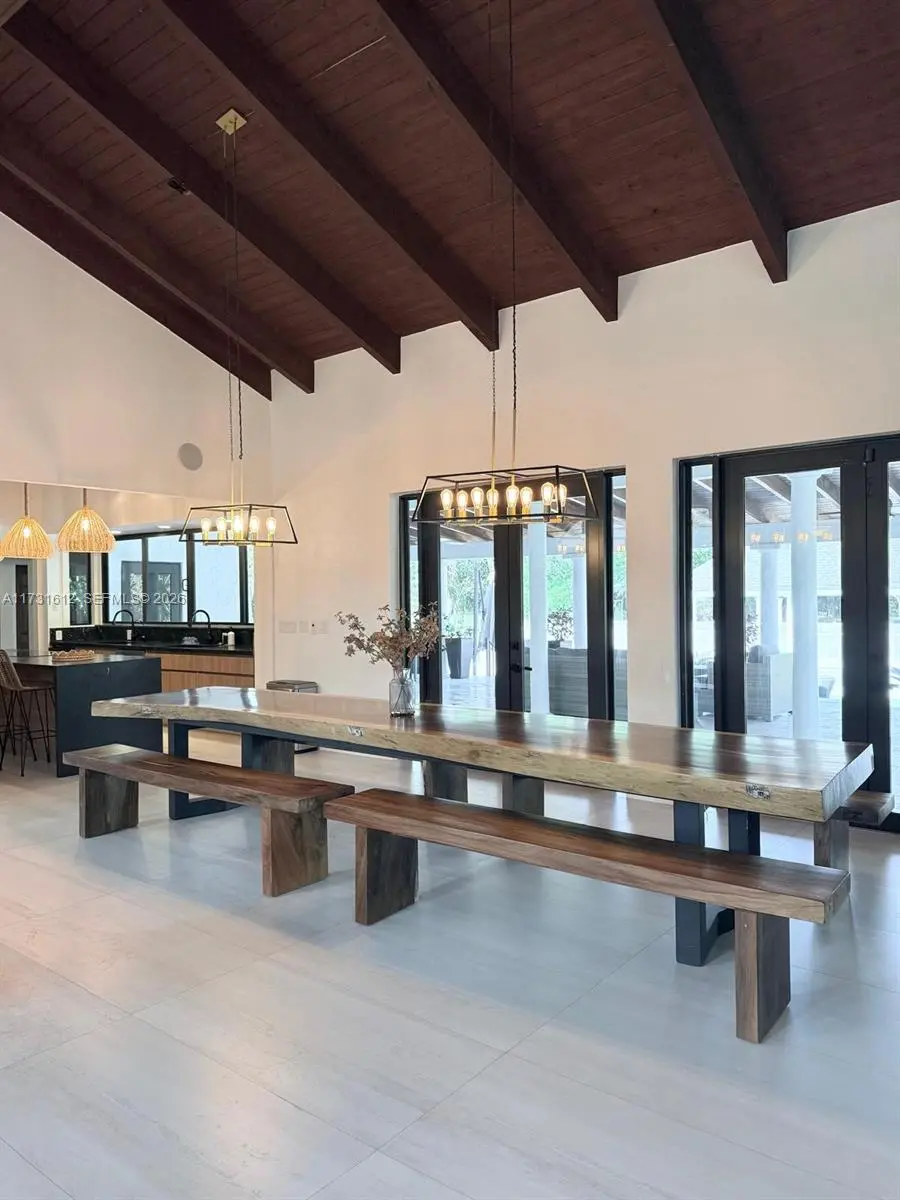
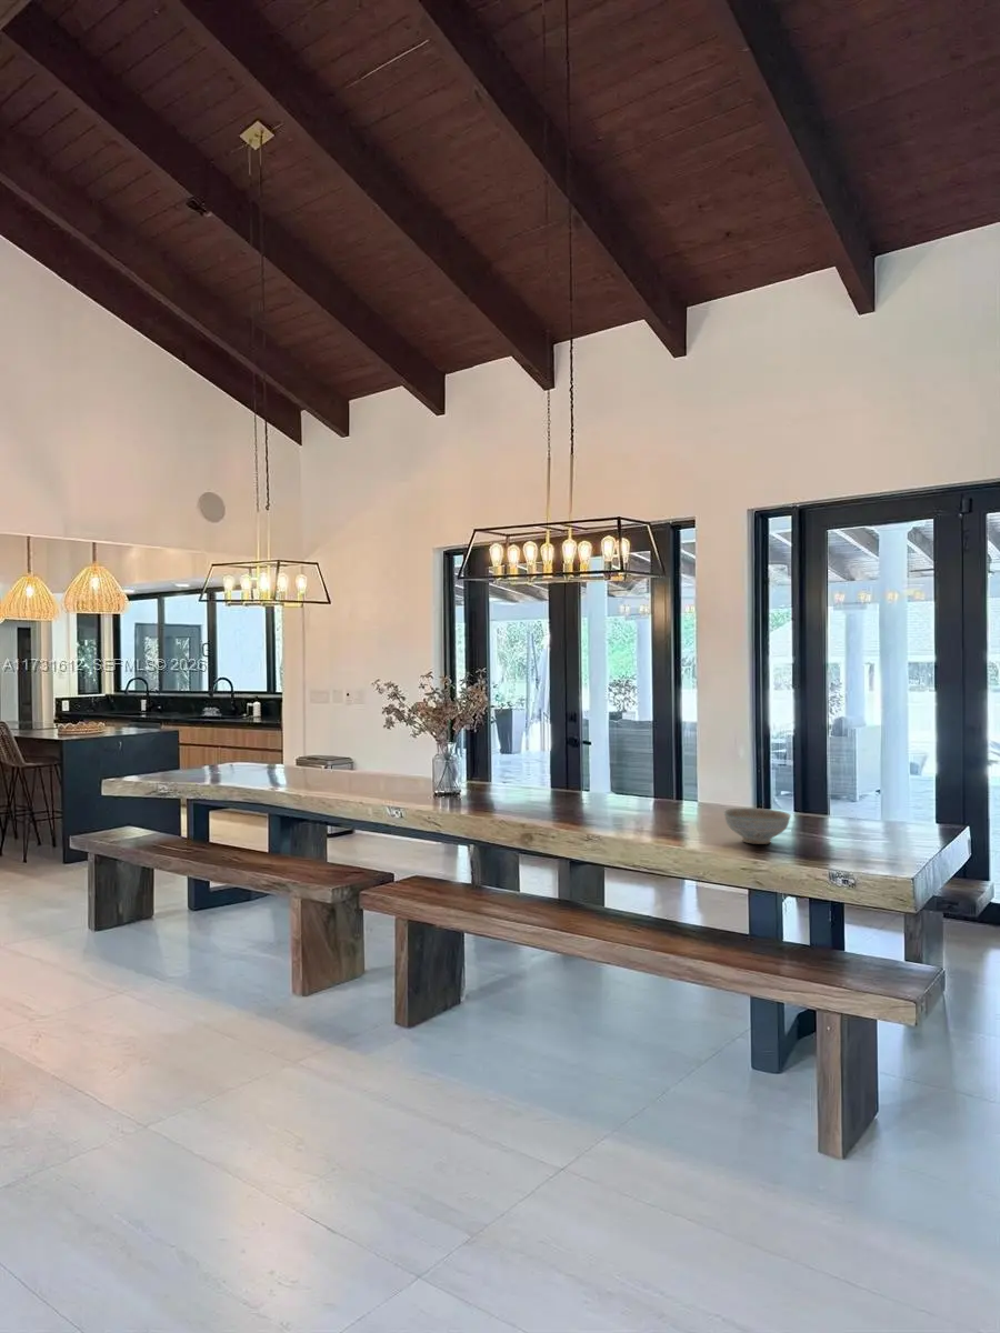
+ decorative bowl (757, 826)
